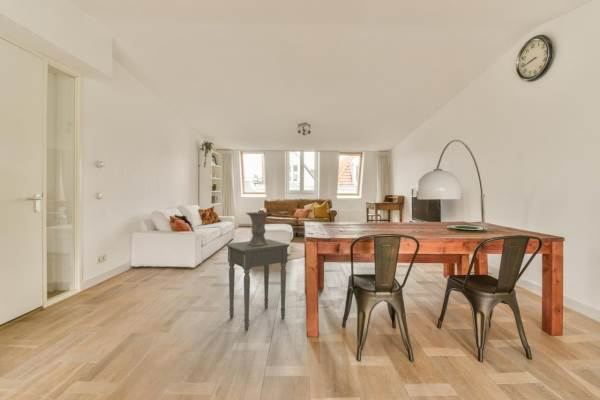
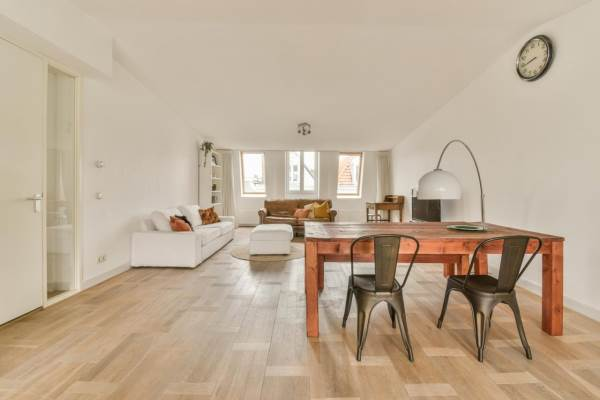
- side table (249, 280)
- vase (258, 227)
